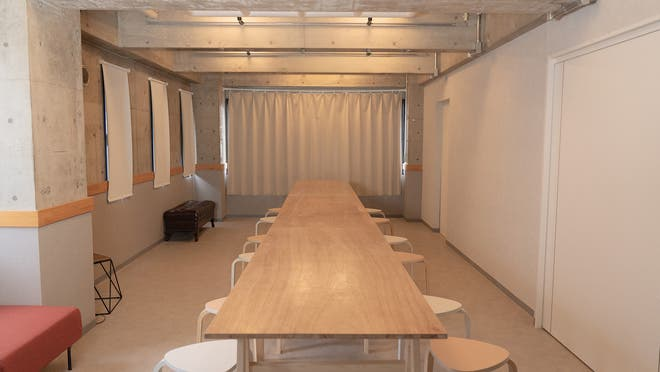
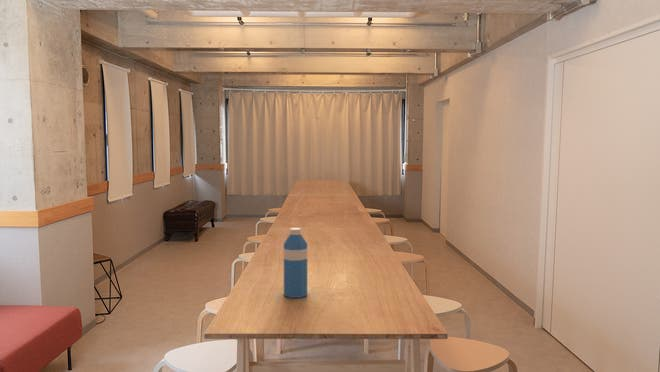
+ water bottle (295, 261)
